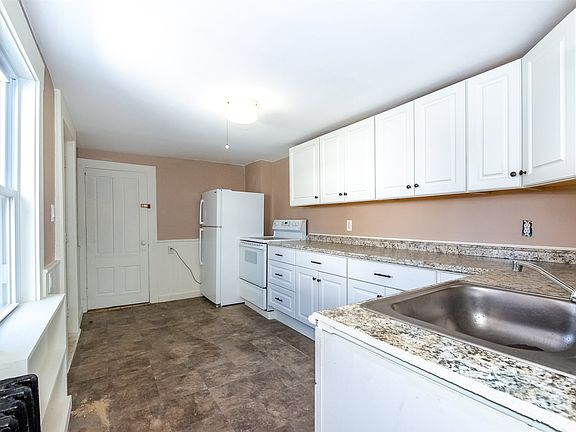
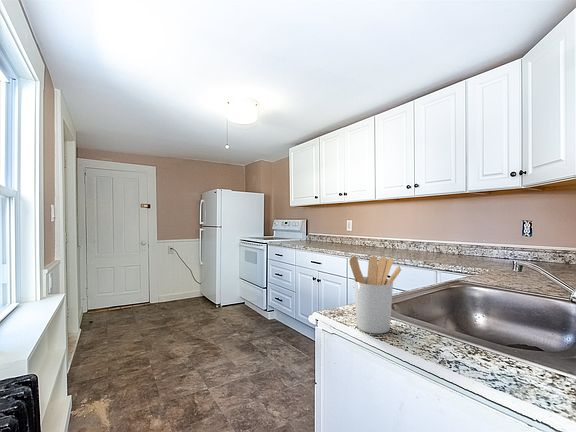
+ utensil holder (375, 290)
